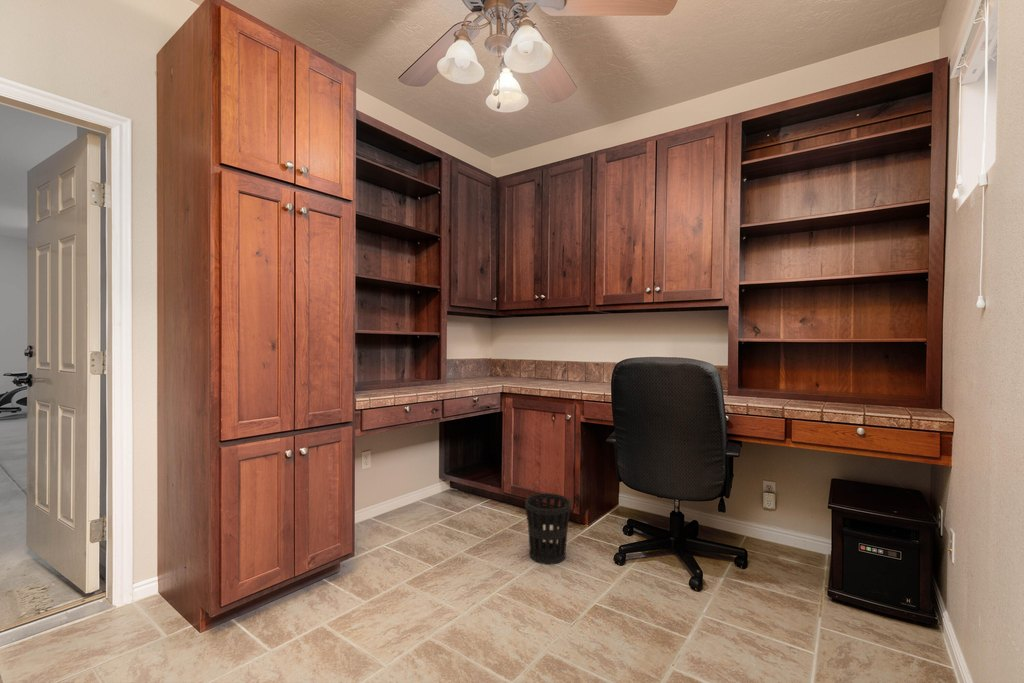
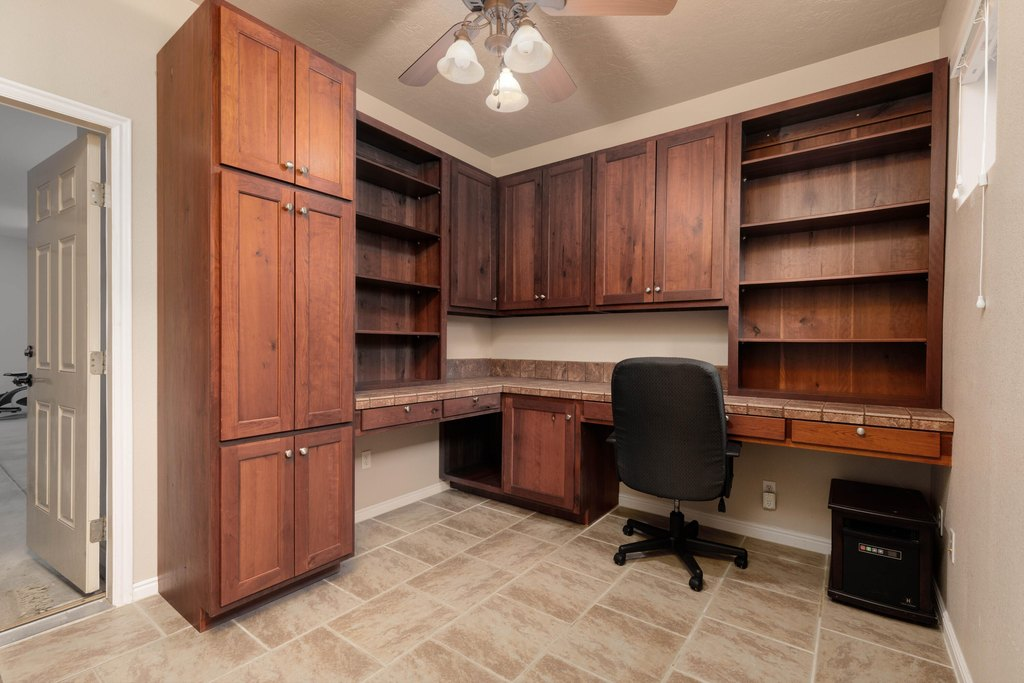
- wastebasket (547, 528)
